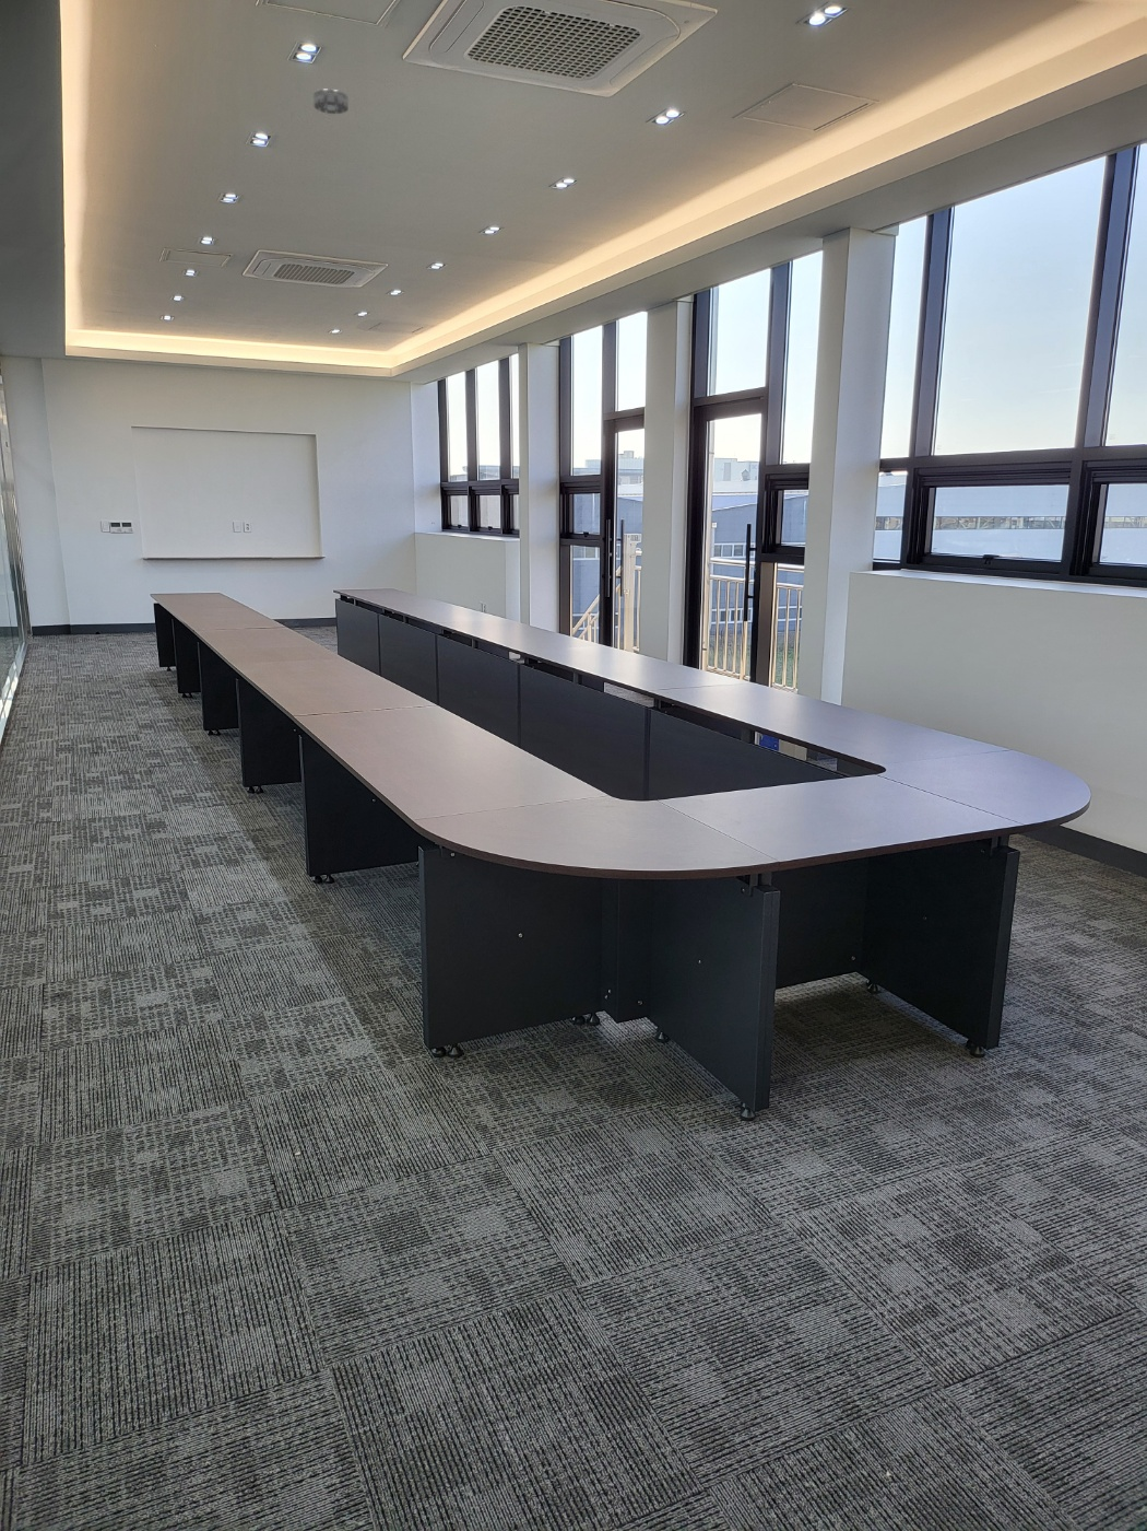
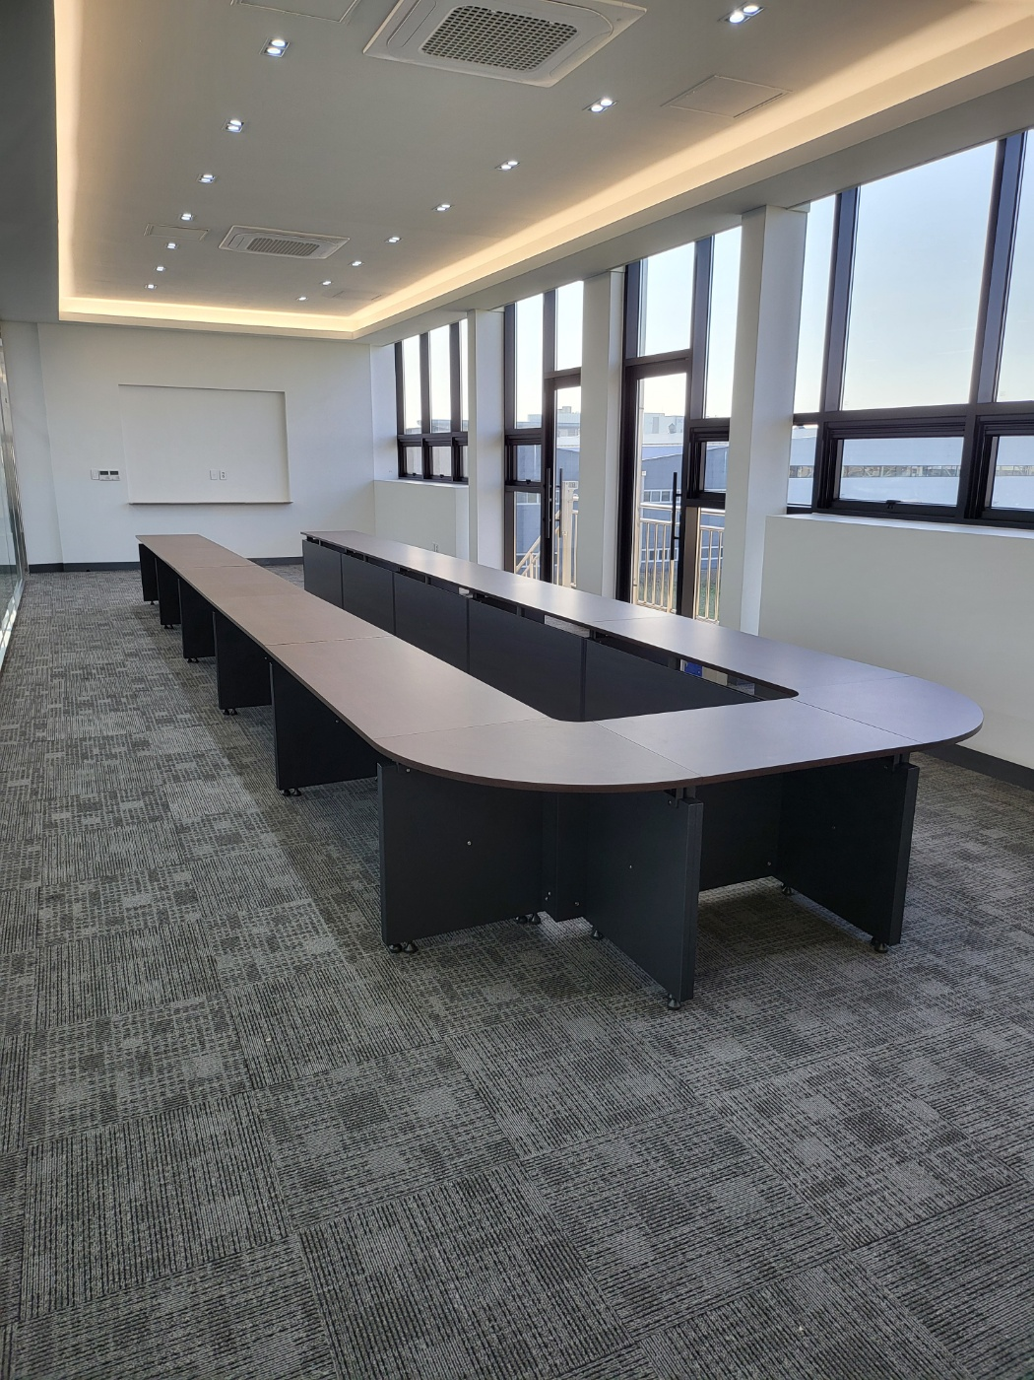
- smoke detector (330, 100)
